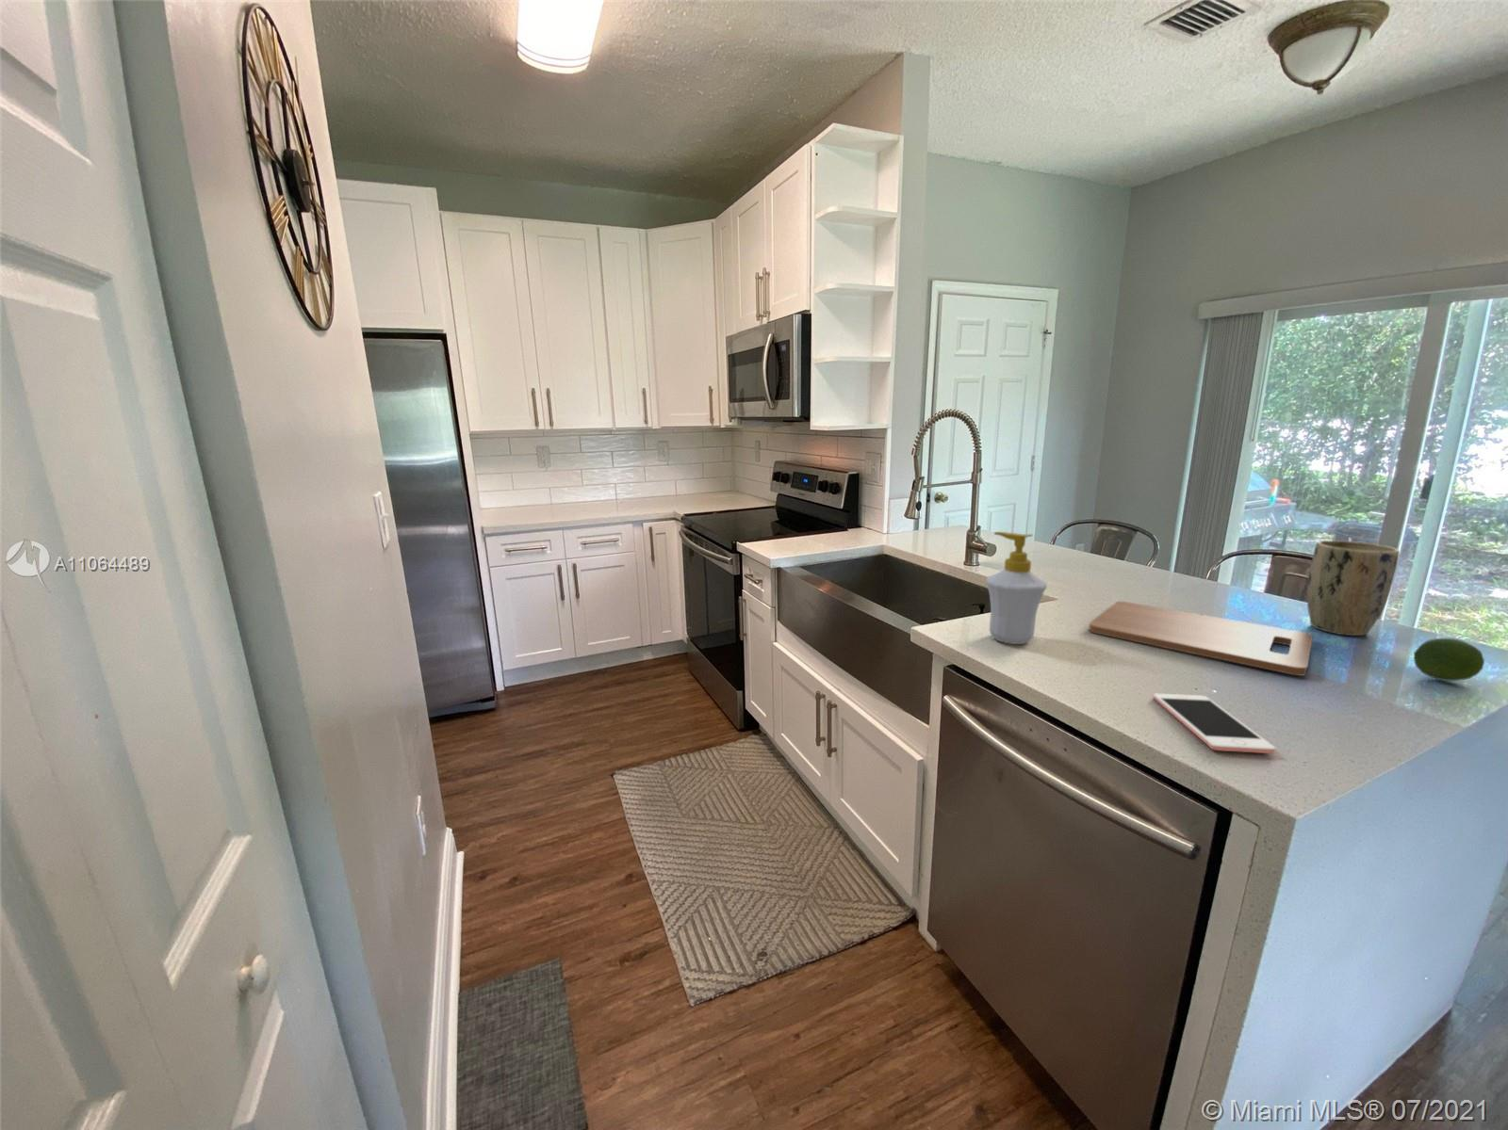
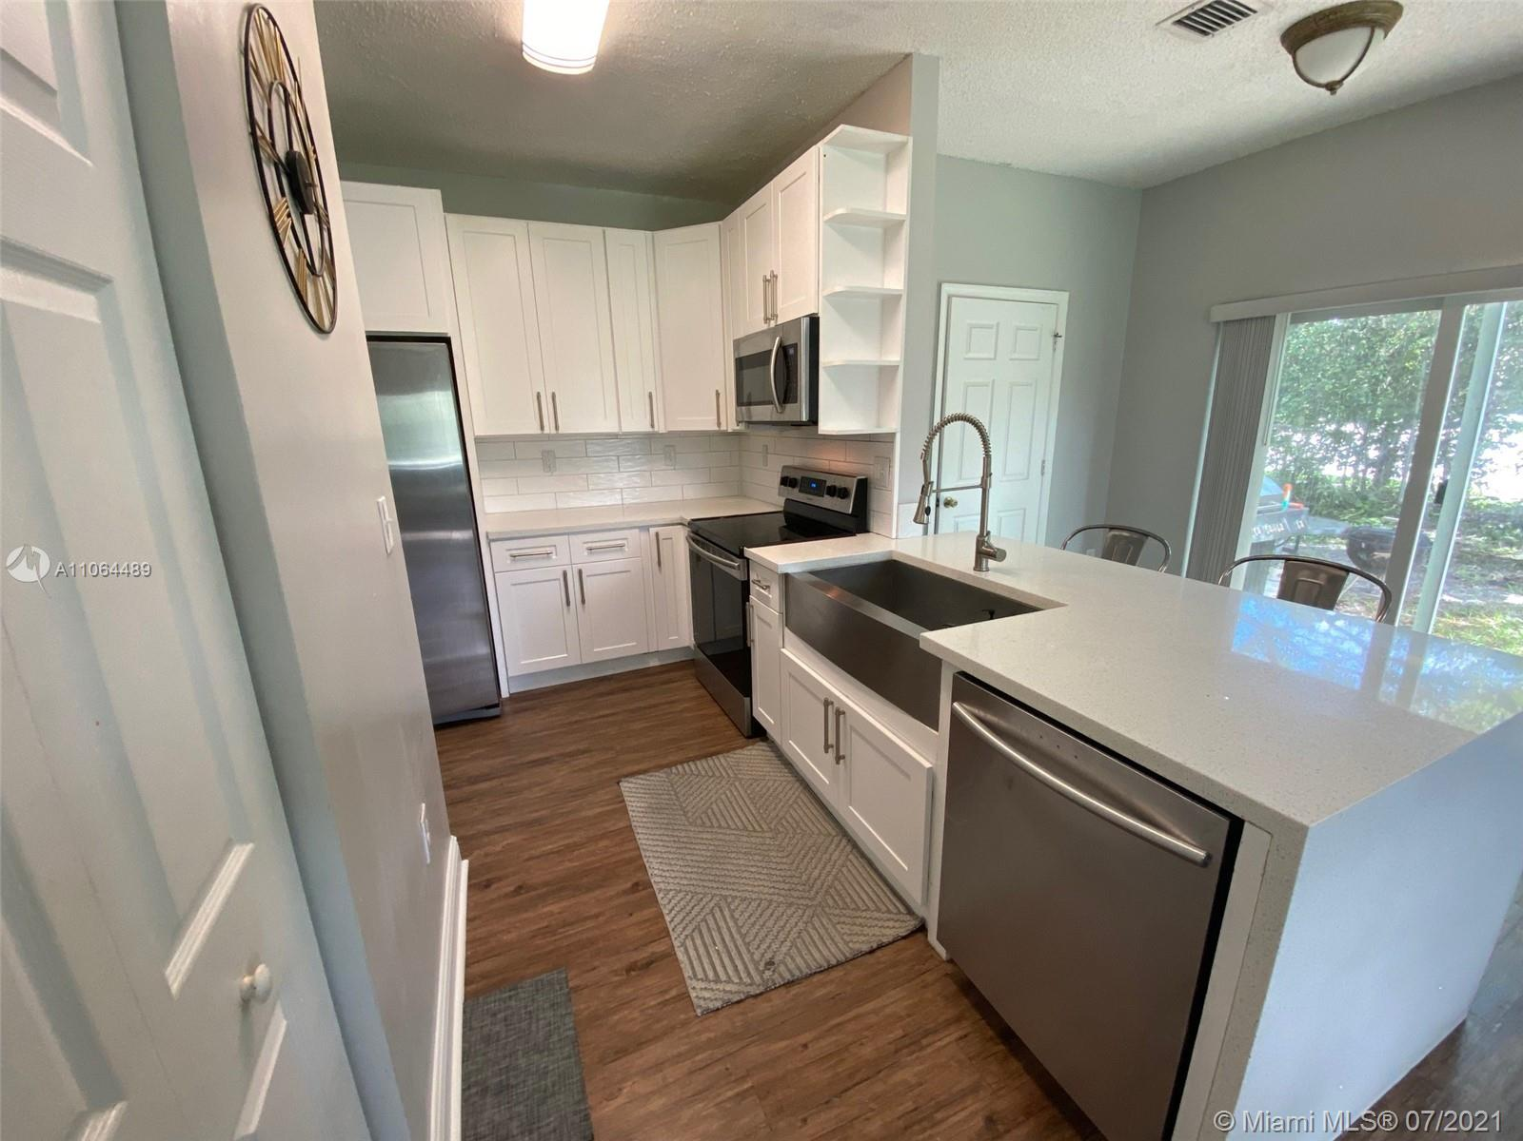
- soap bottle (1015, 586)
- plant pot (1347, 588)
- cutting board (1196, 631)
- cell phone (1209, 720)
- fruit (1447, 659)
